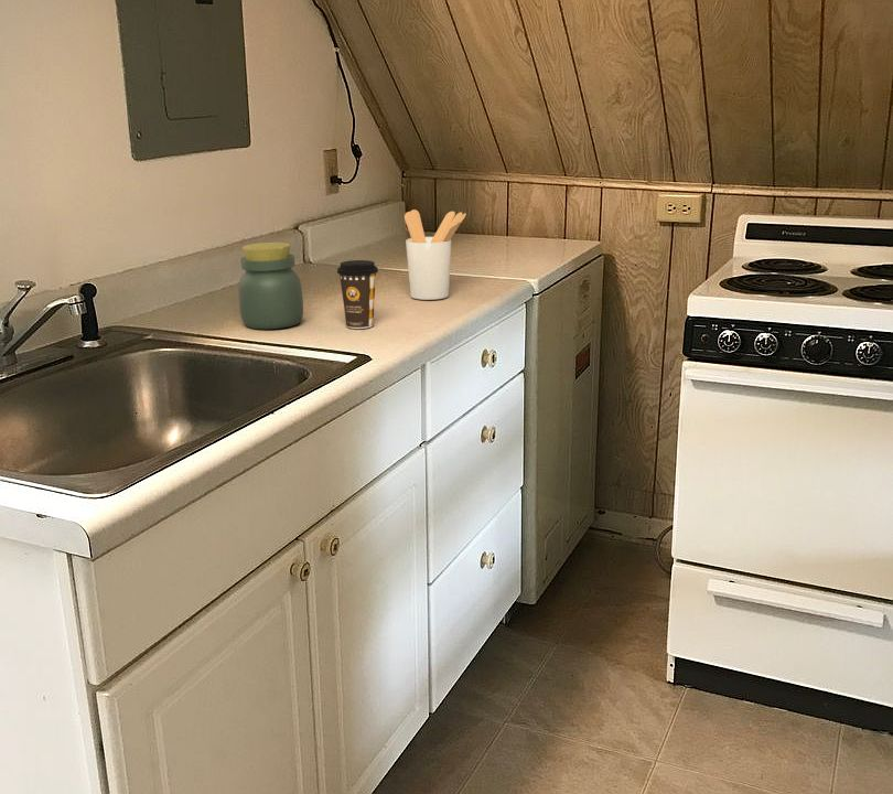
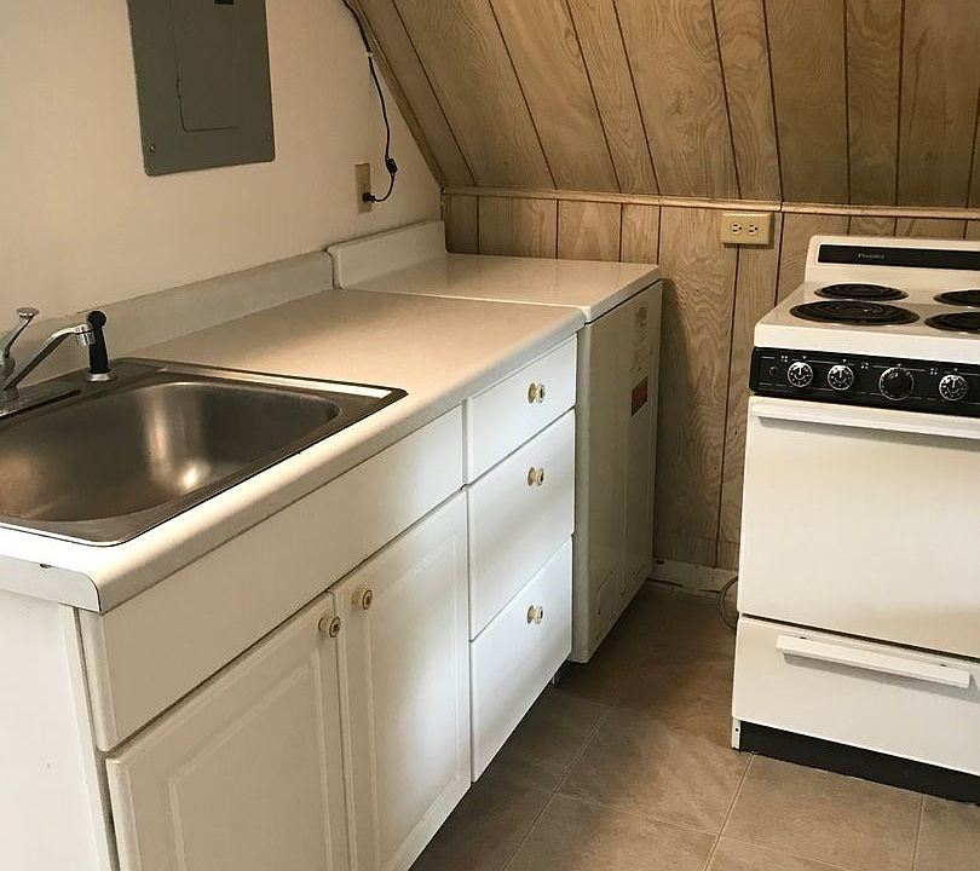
- jar (270, 285)
- coffee cup (358, 294)
- utensil holder (437, 253)
